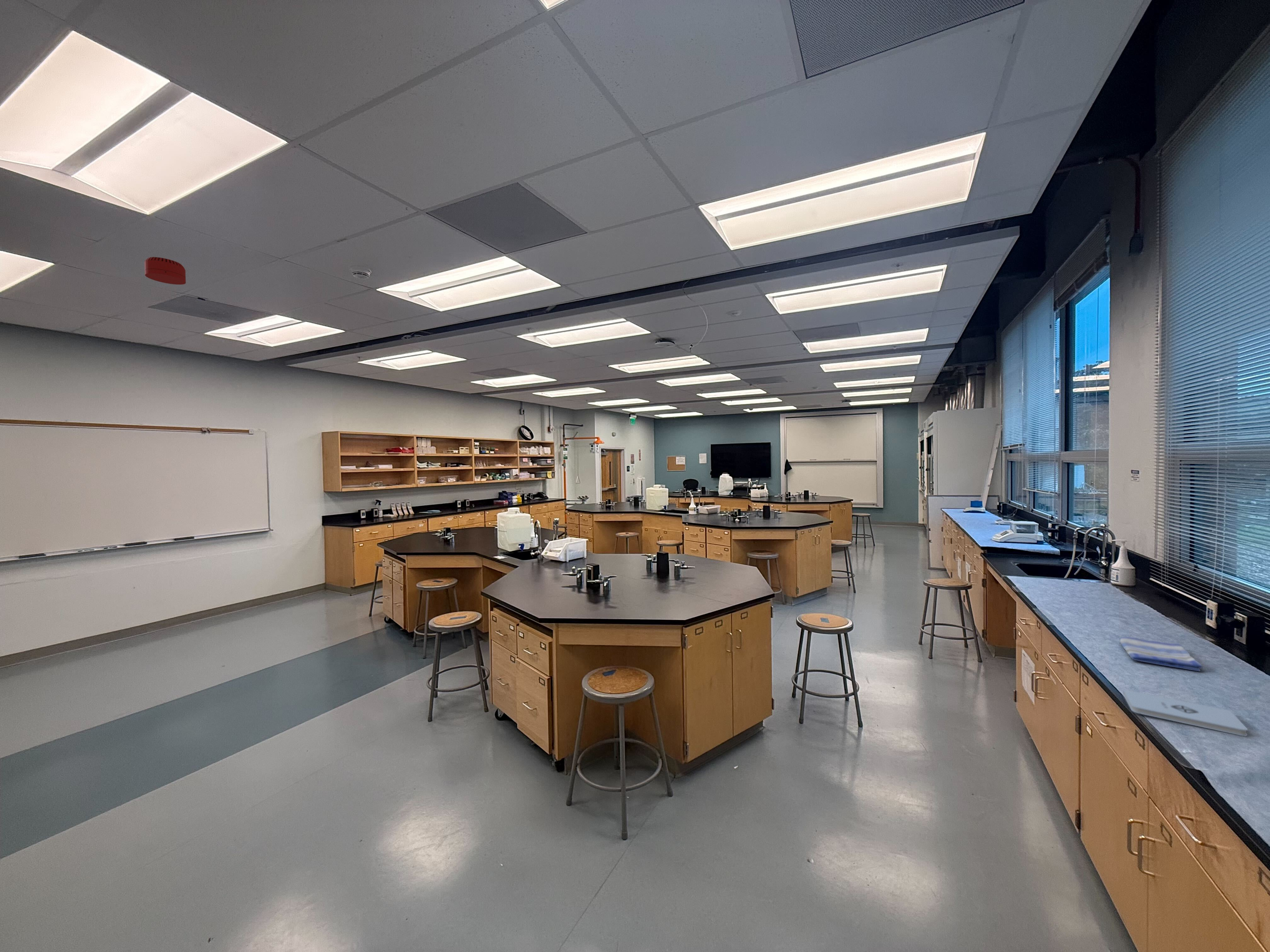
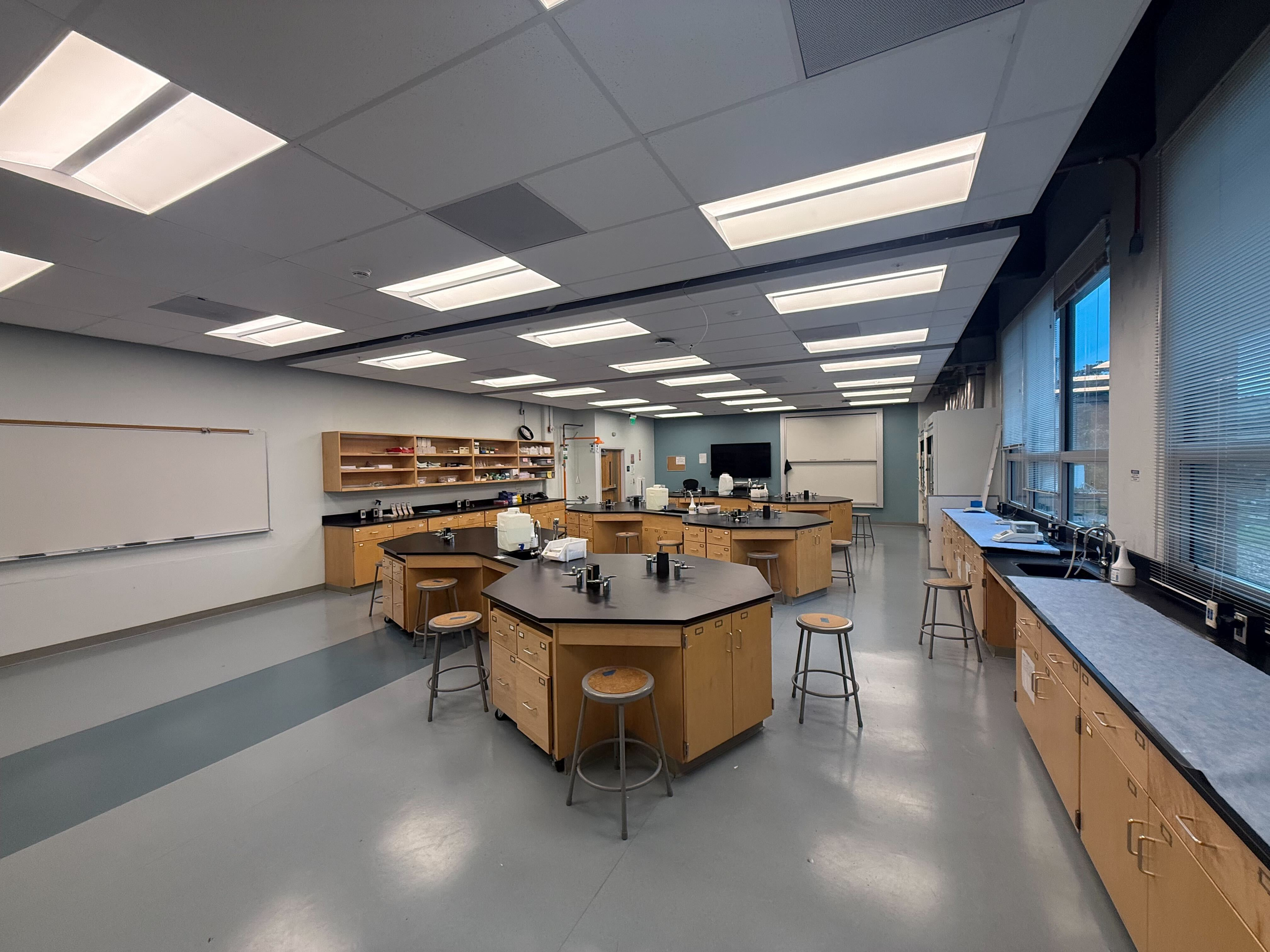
- dish towel (1158, 652)
- smoke detector (165, 270)
- notepad (1181, 711)
